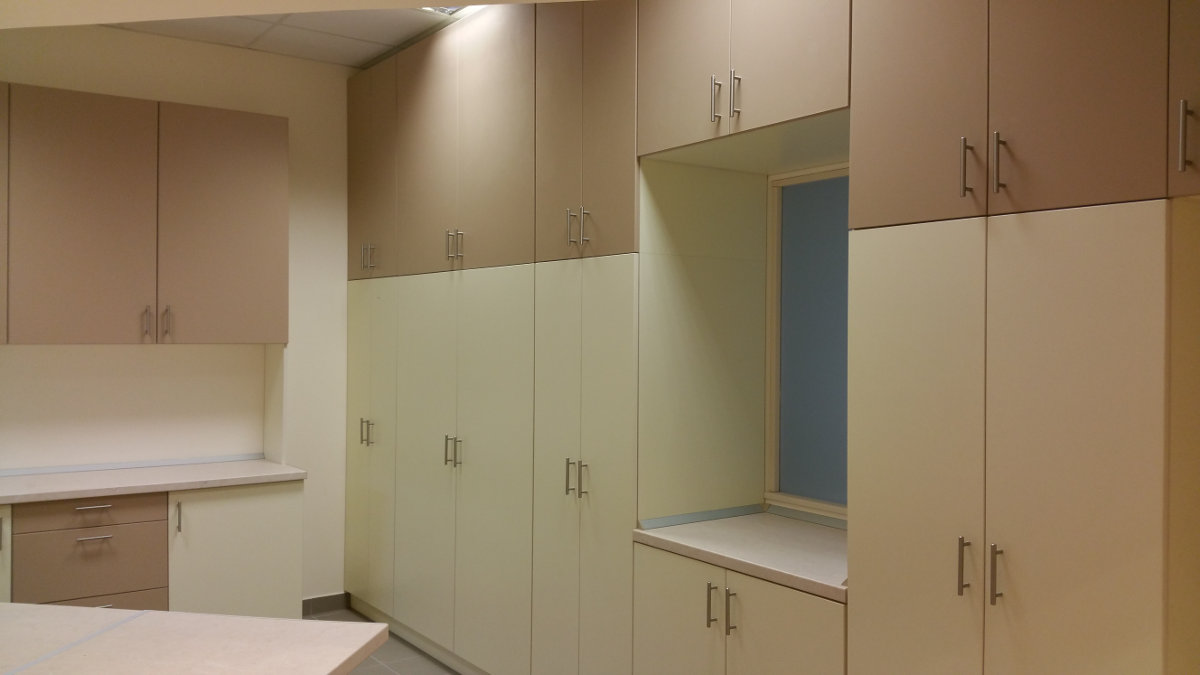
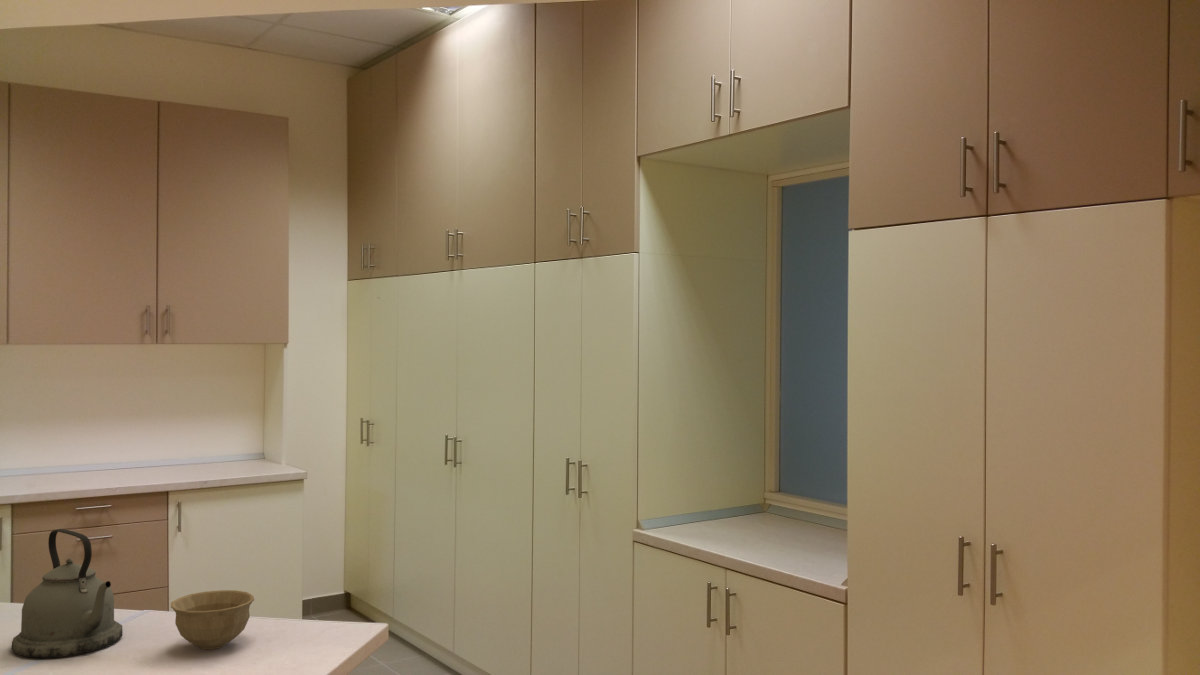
+ bowl (212, 622)
+ kettle (75, 587)
